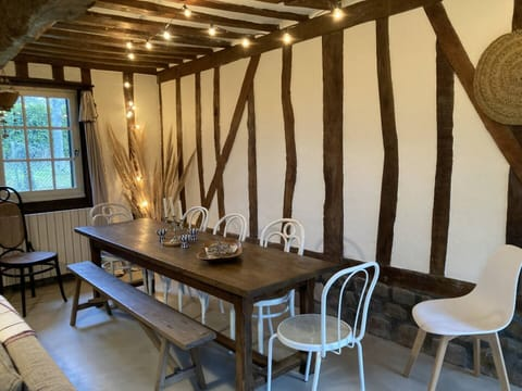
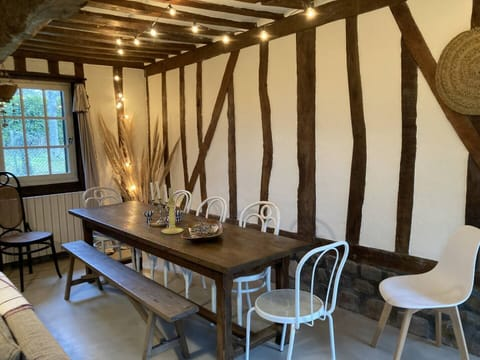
+ candle holder (171, 209)
